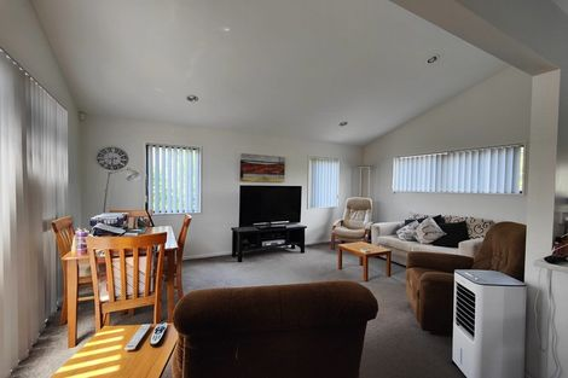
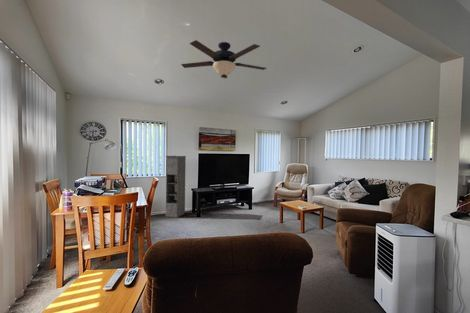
+ storage cabinet (175, 185)
+ ceiling fan (224, 69)
